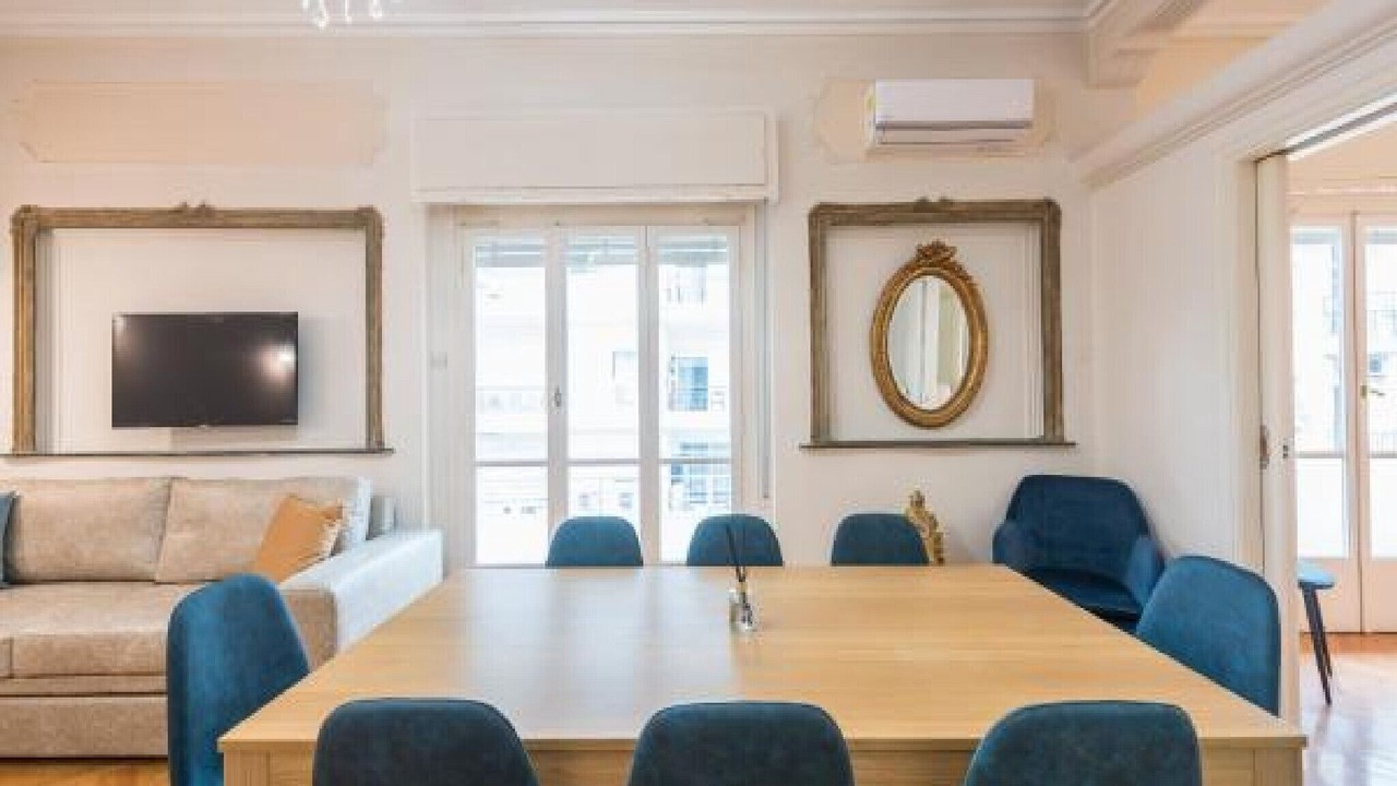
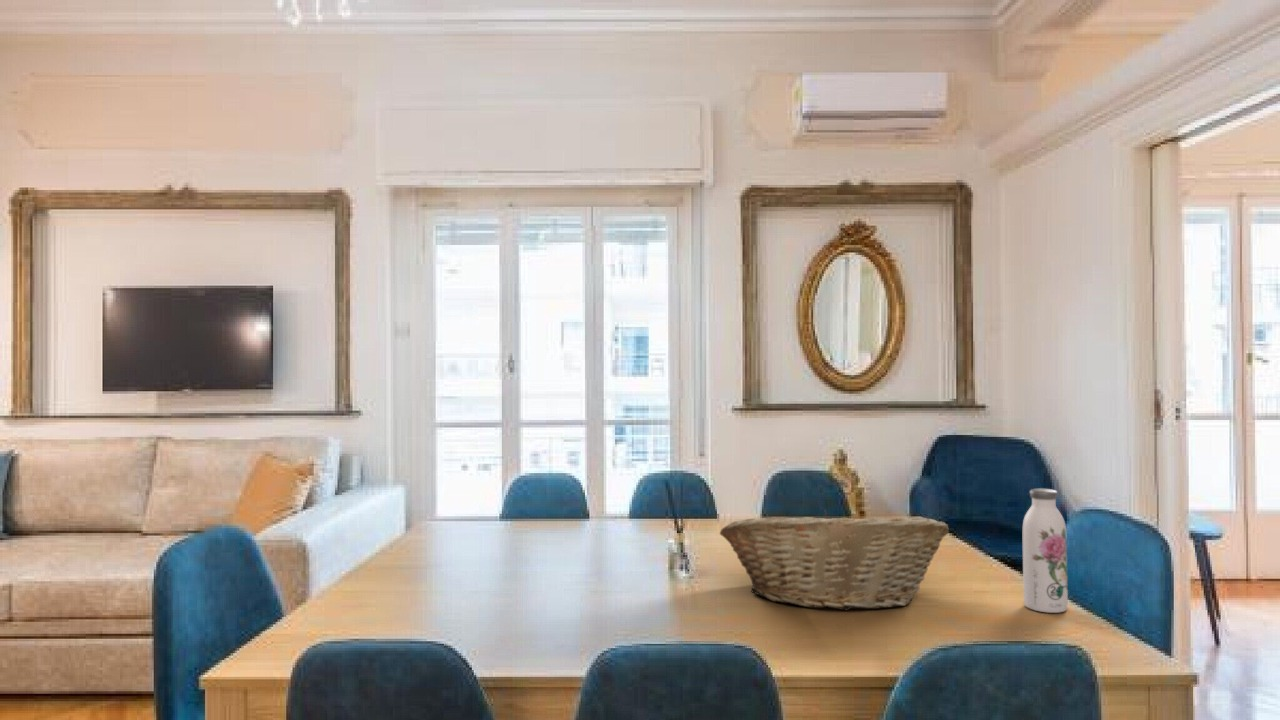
+ water bottle (1044, 548)
+ fruit basket (831, 548)
